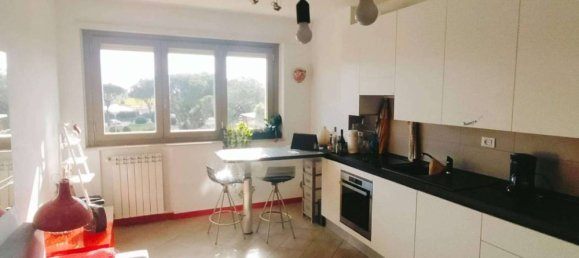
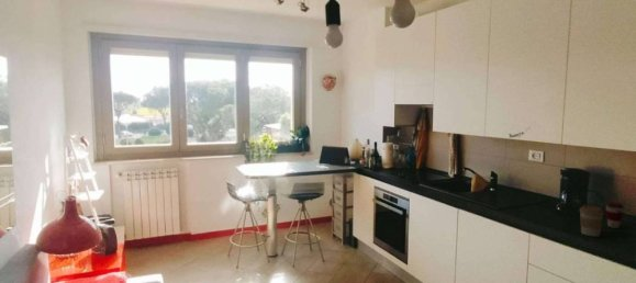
+ coffee cup (614, 215)
+ coffee cup (591, 220)
